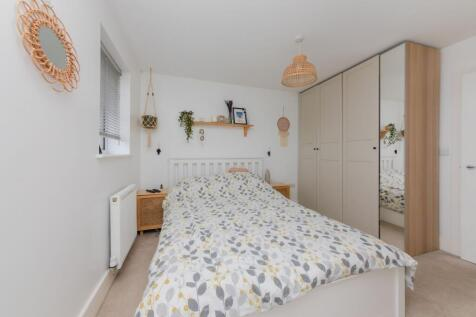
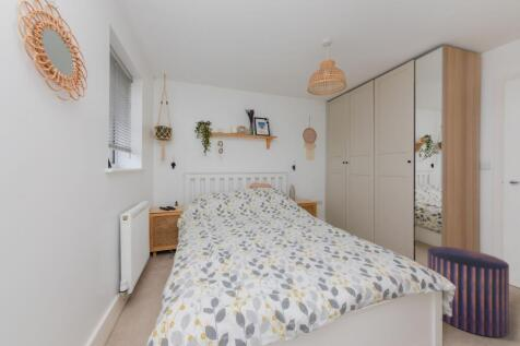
+ stool (464, 285)
